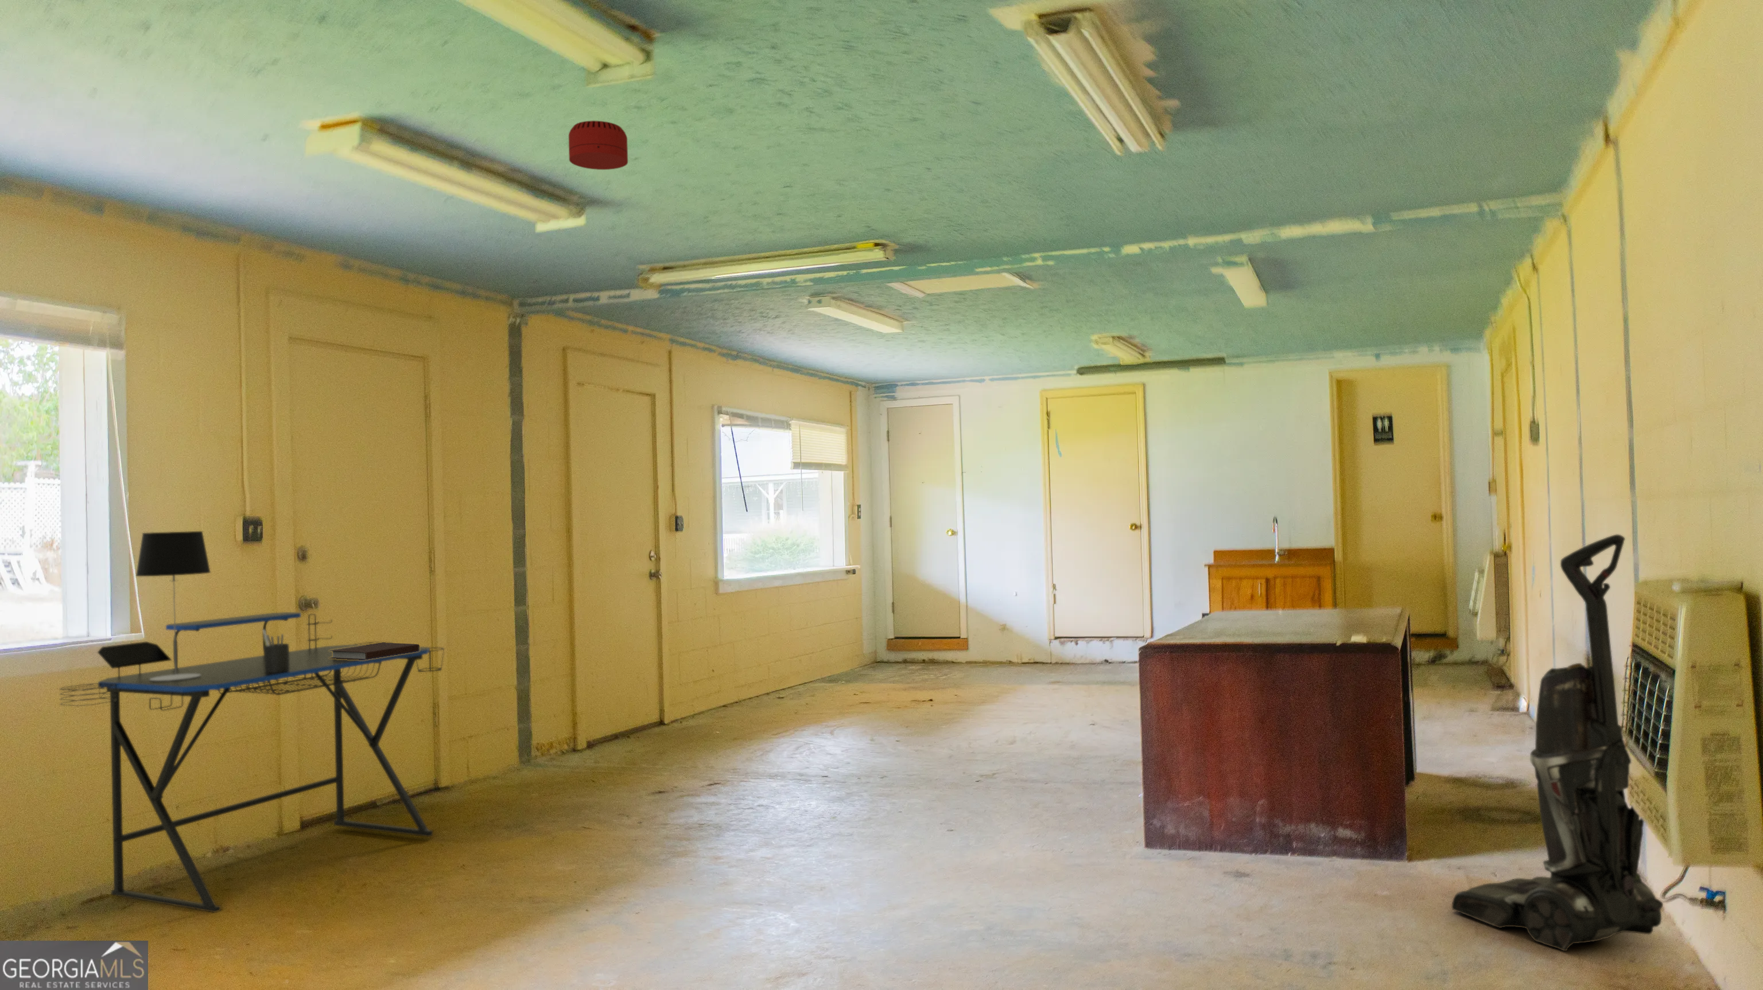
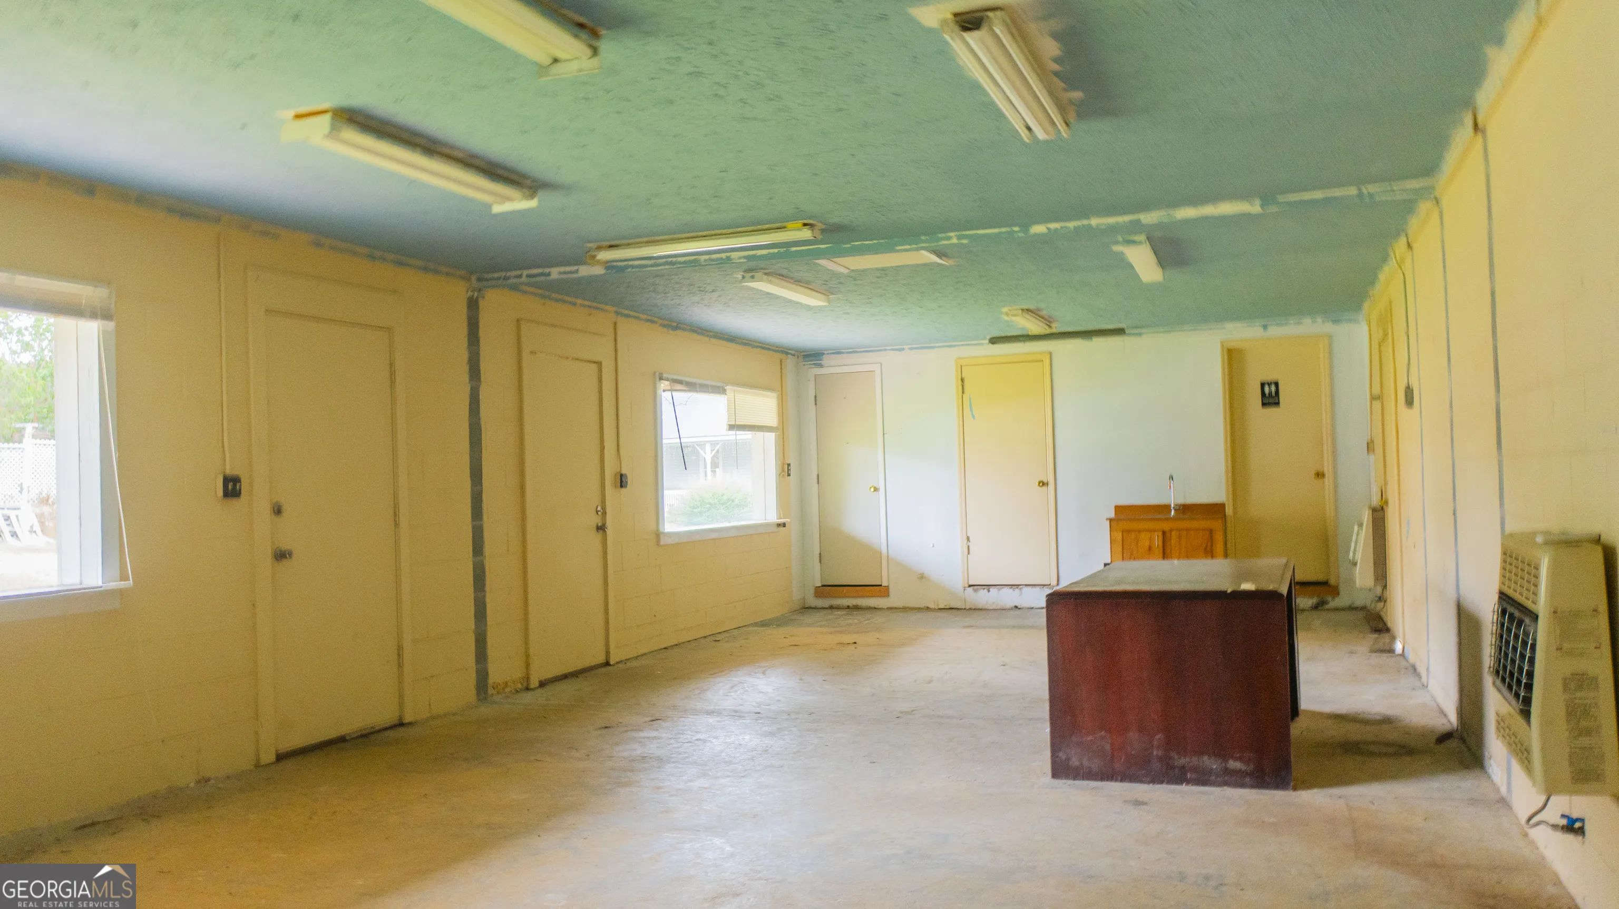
- notebook (374, 650)
- table lamp (174, 604)
- smoke detector (598, 144)
- vacuum cleaner (1546, 727)
- desk (277, 695)
- pen holder (276, 649)
